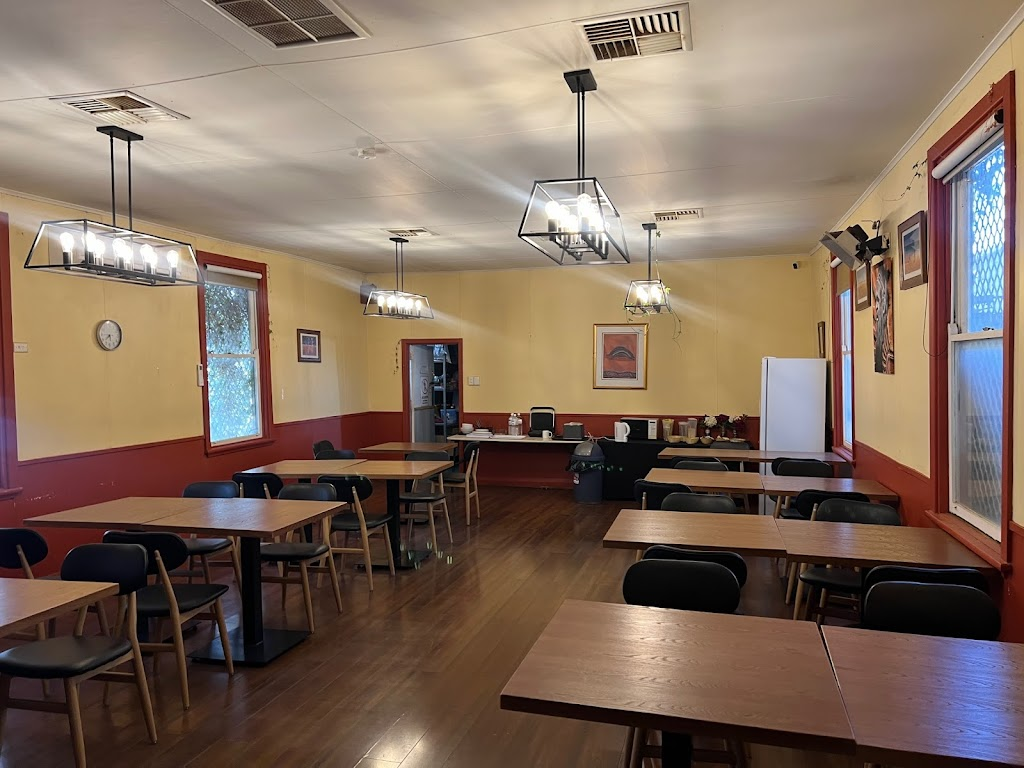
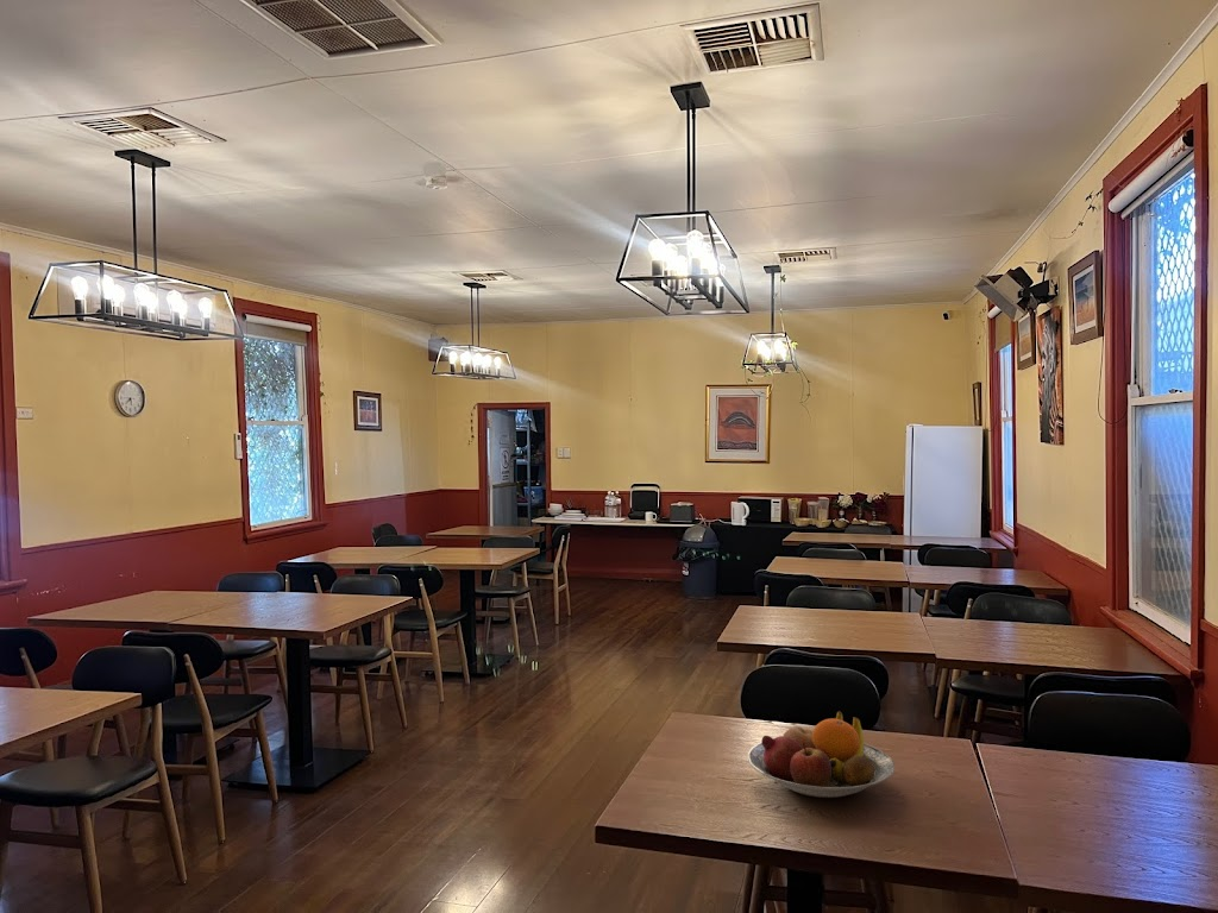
+ fruit bowl (820, 753)
